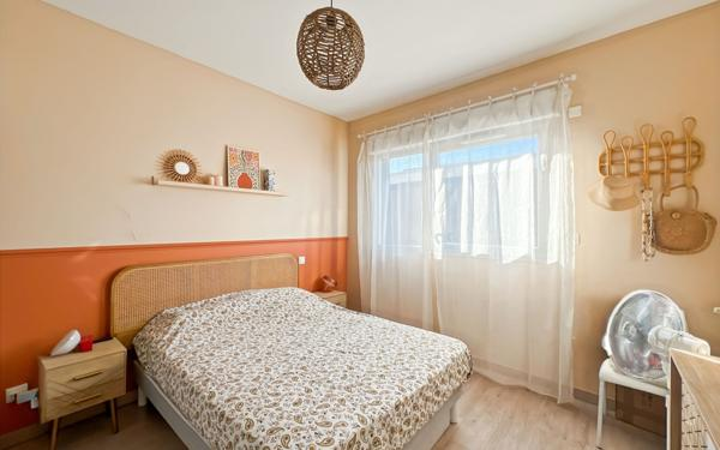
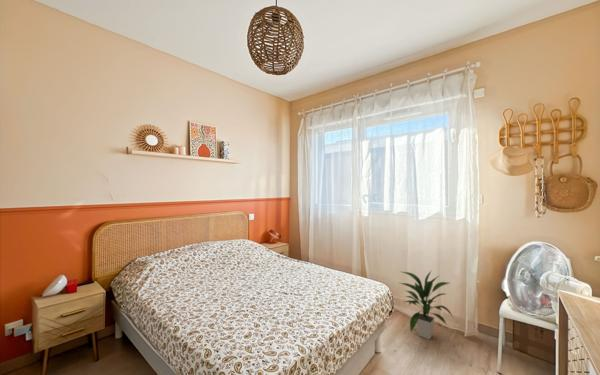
+ indoor plant (423, 302)
